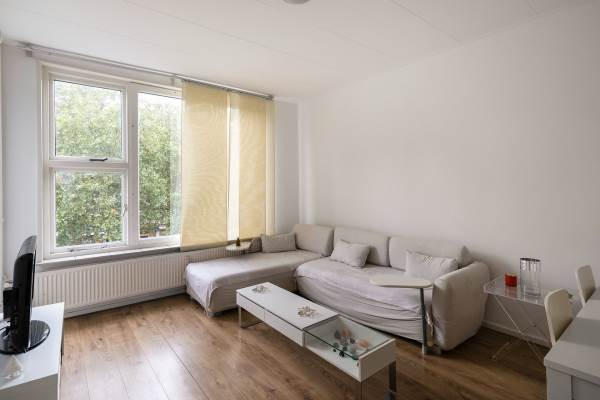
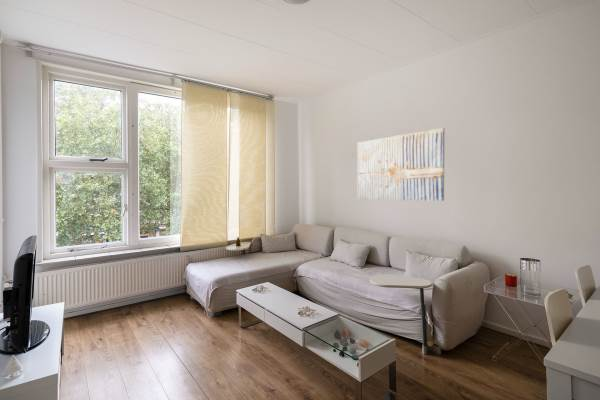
+ wall art (395, 168)
